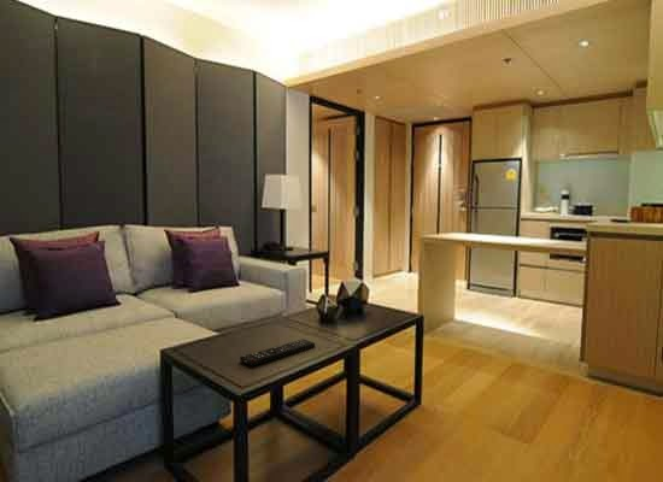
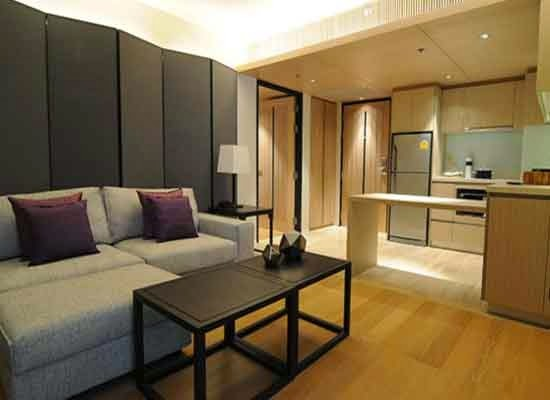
- remote control (278, 351)
